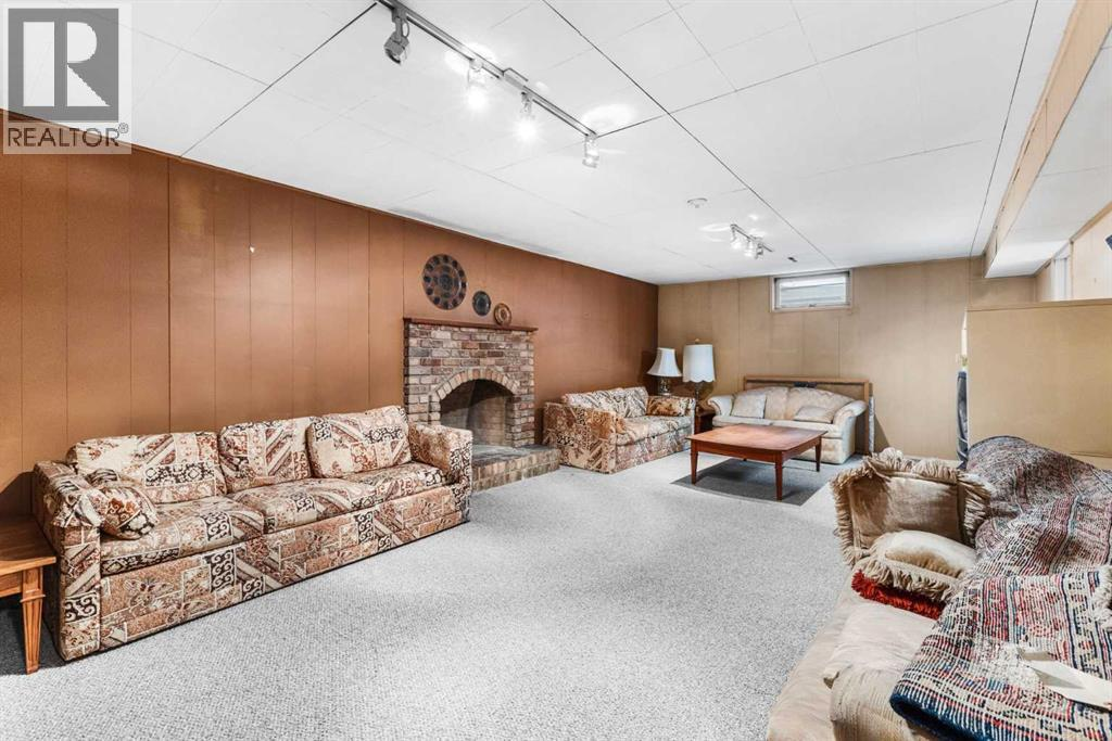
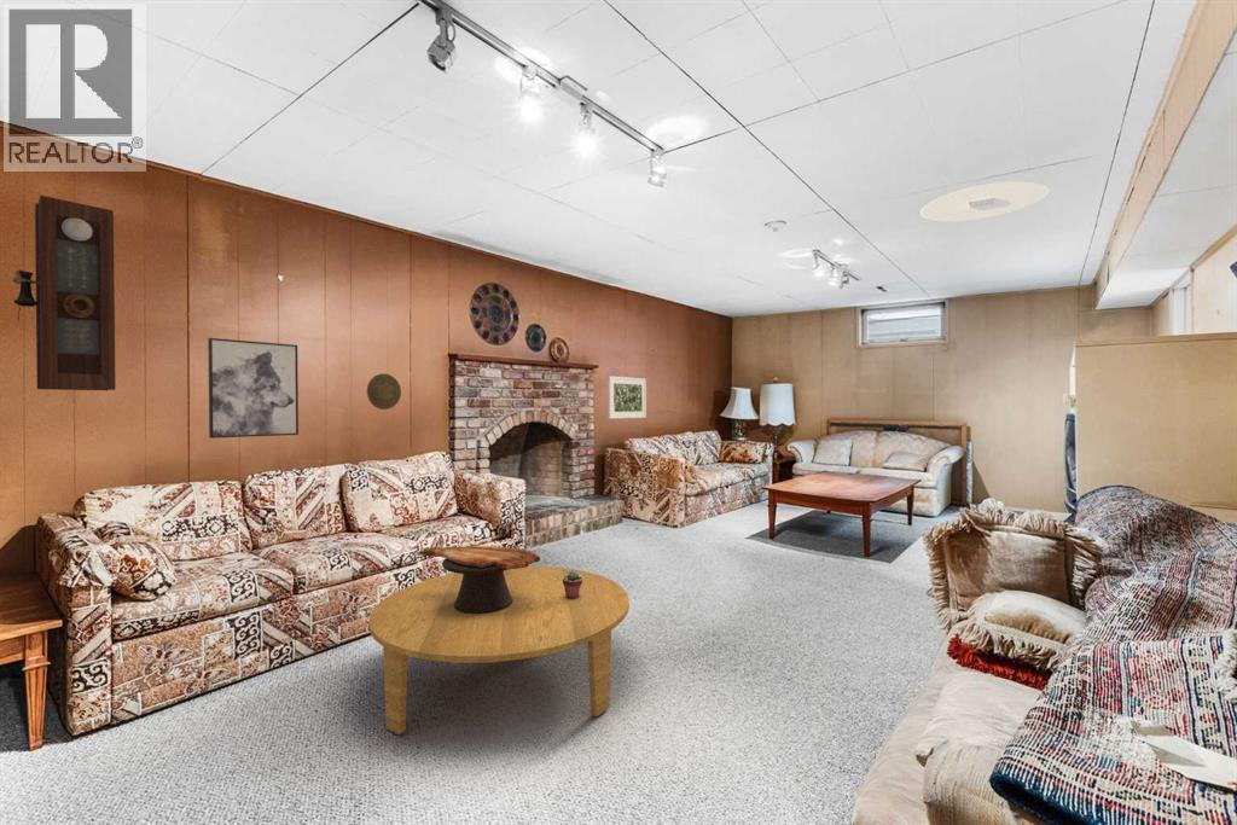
+ decorative plate (384, 391)
+ potted succulent (573, 582)
+ pendulum clock (64, 296)
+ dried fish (478, 576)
+ wall art (255, 389)
+ ceiling light (981, 197)
+ coffee table (505, 637)
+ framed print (627, 397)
